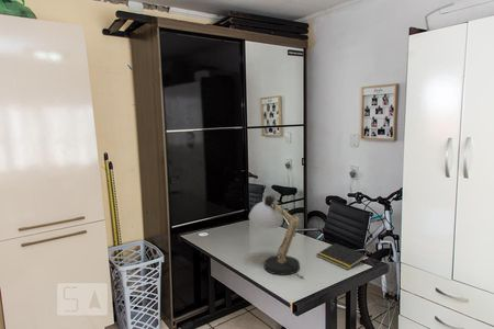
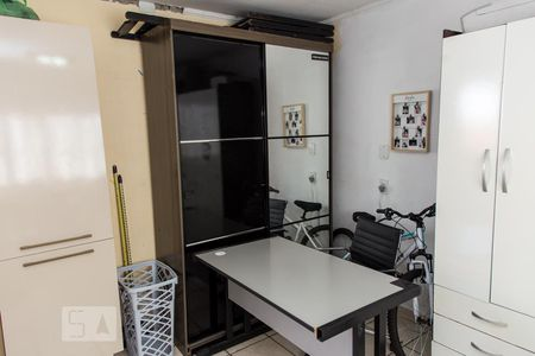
- notepad (340, 254)
- desk lamp (276, 227)
